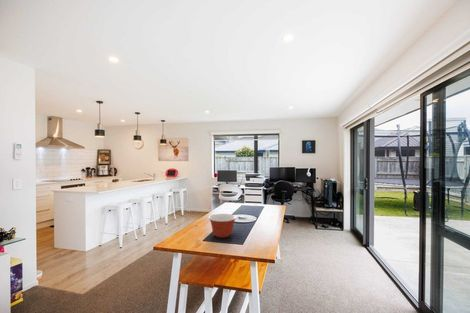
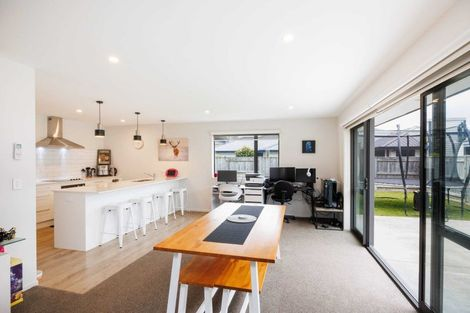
- mixing bowl (222, 226)
